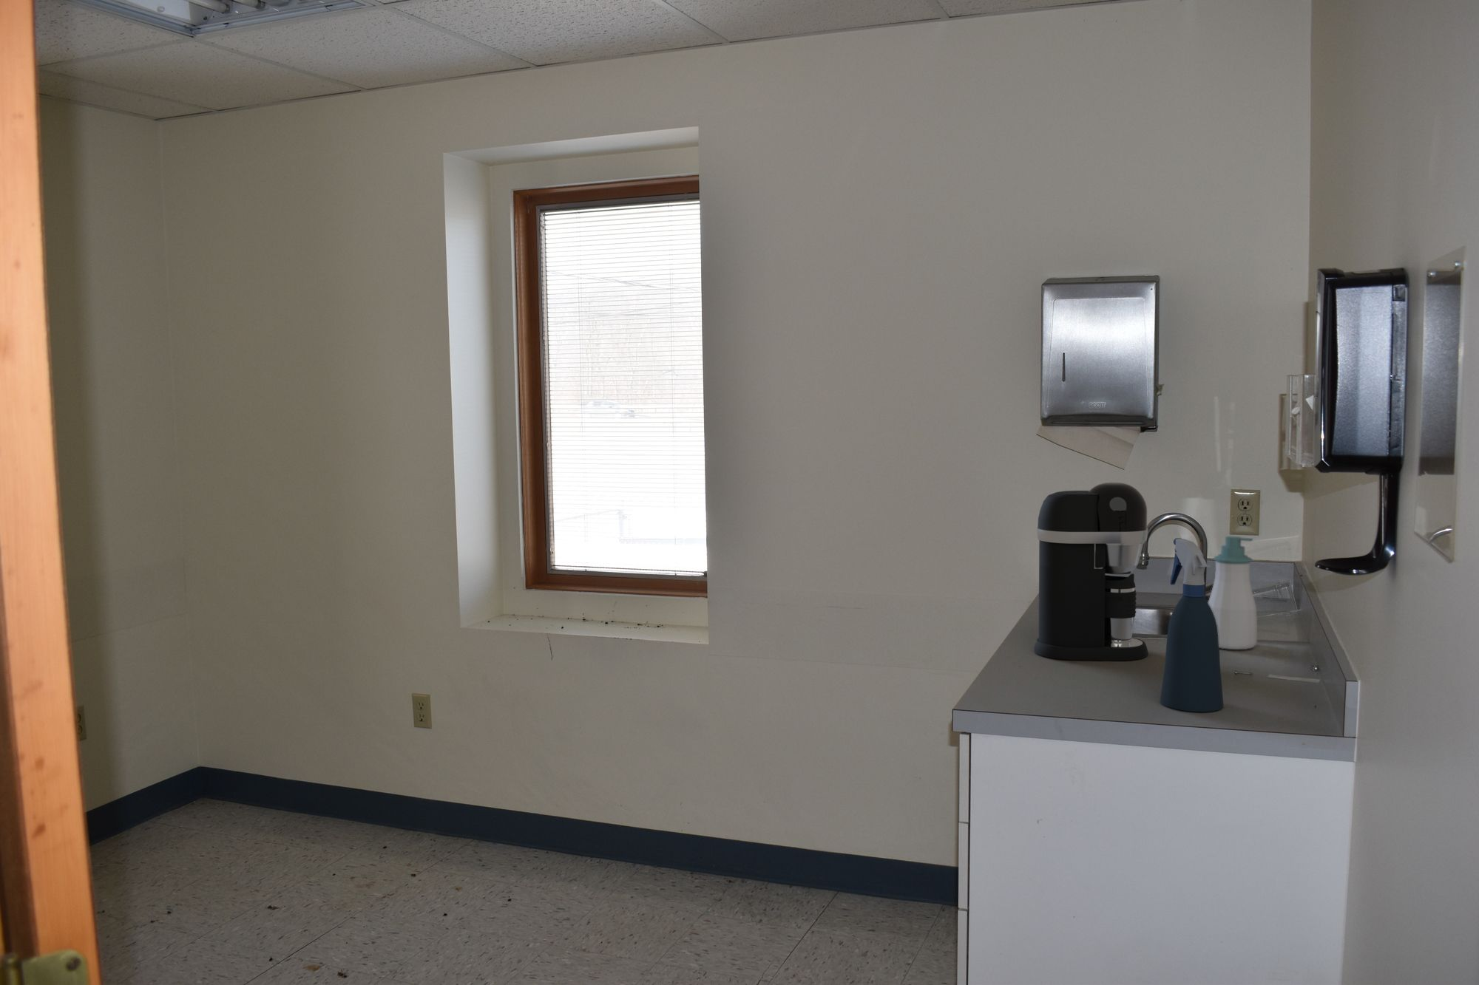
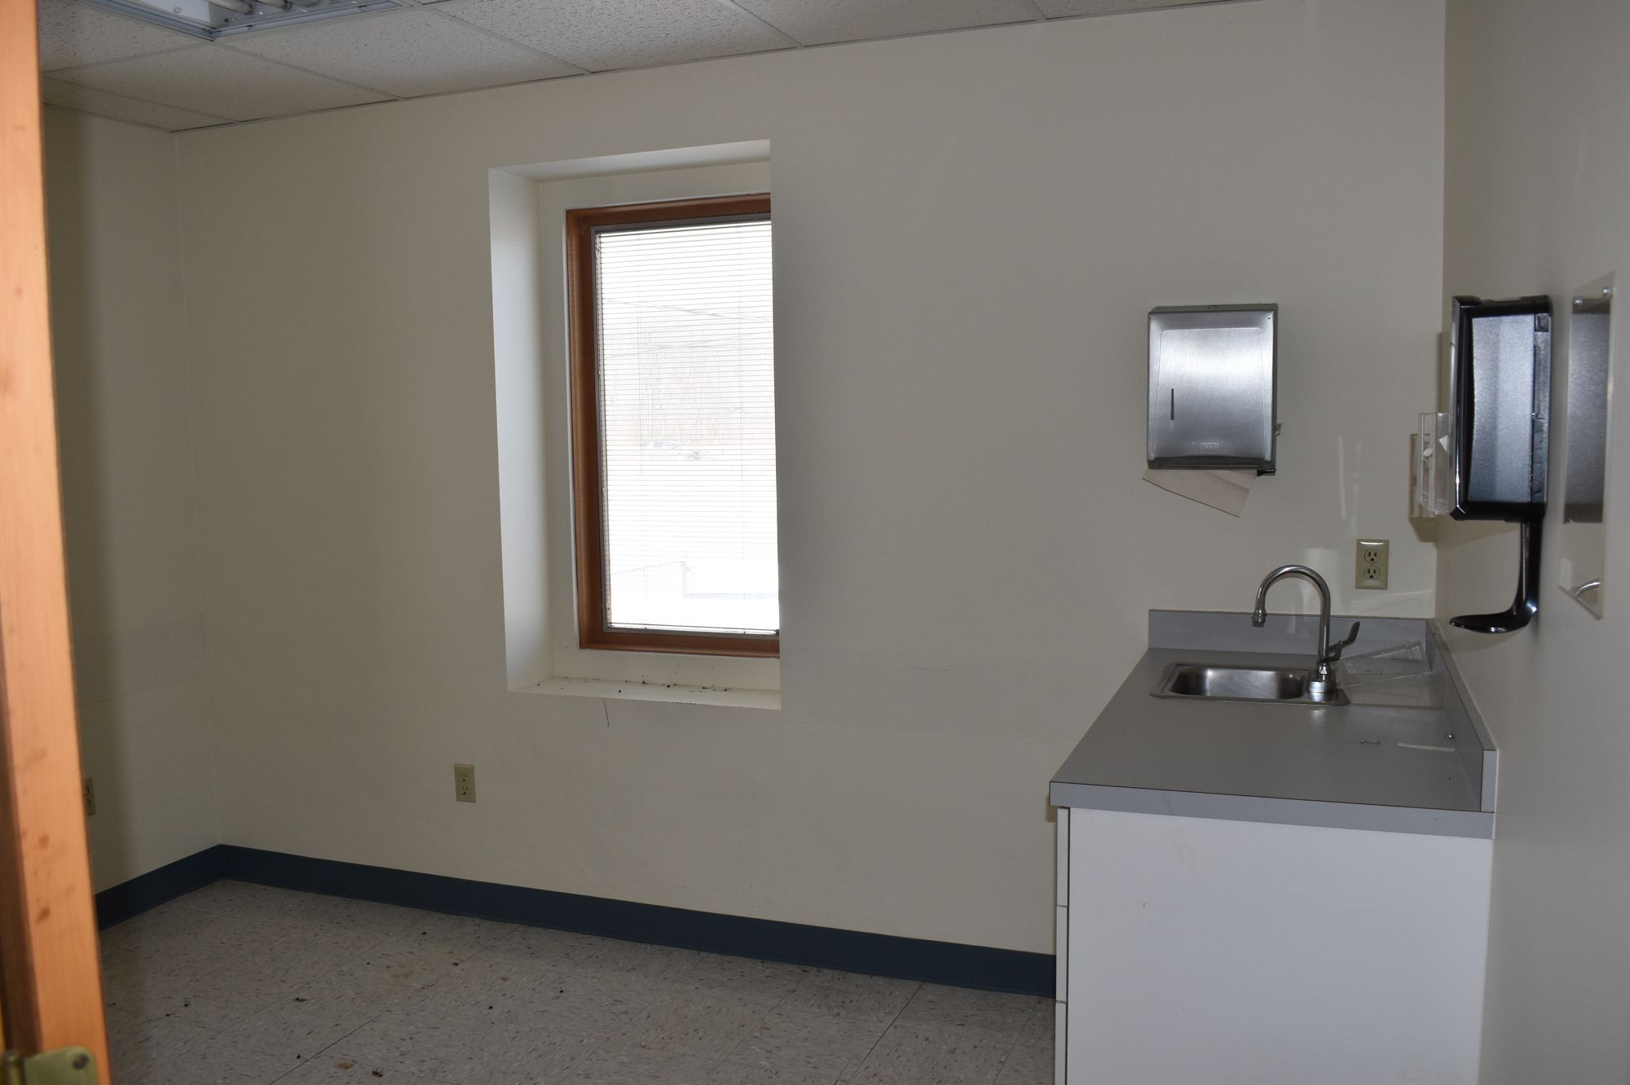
- soap bottle (1232, 591)
- coffee maker (1091, 568)
- spray bottle (1189, 622)
